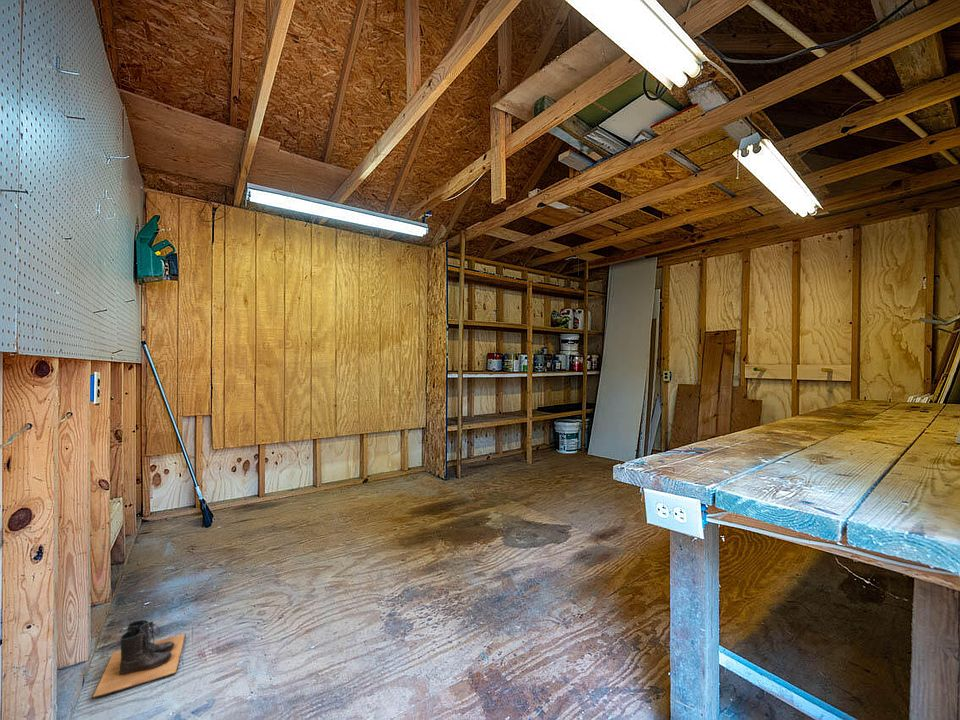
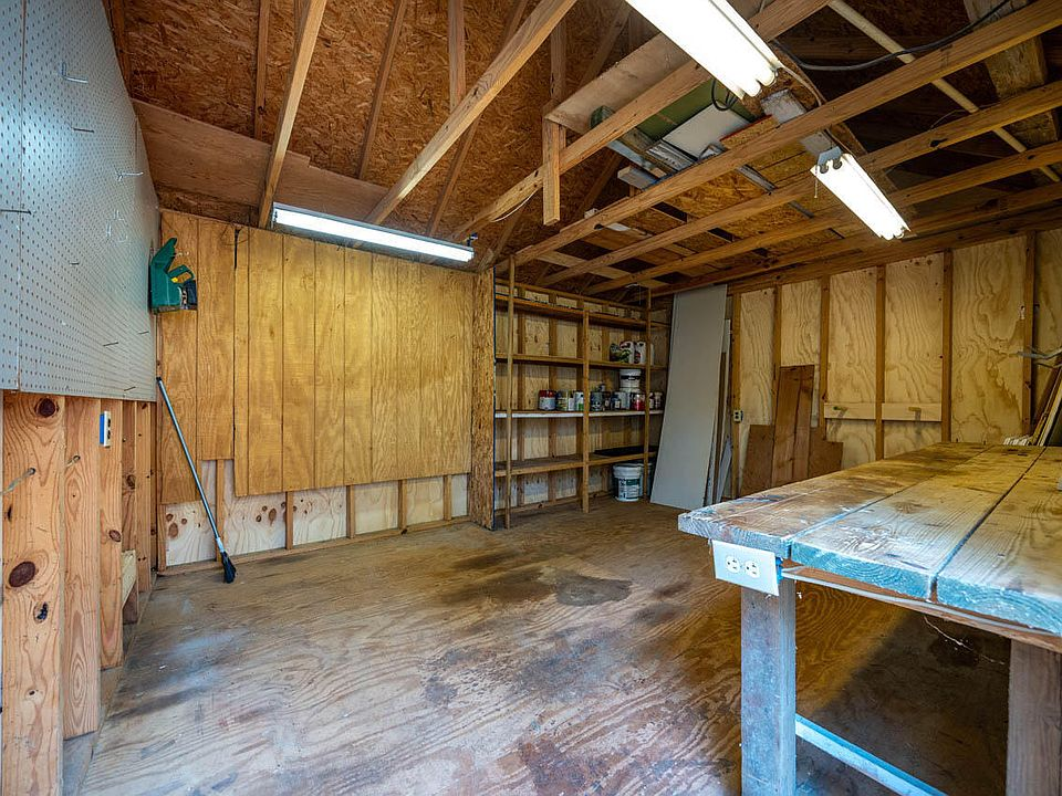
- boots (143, 645)
